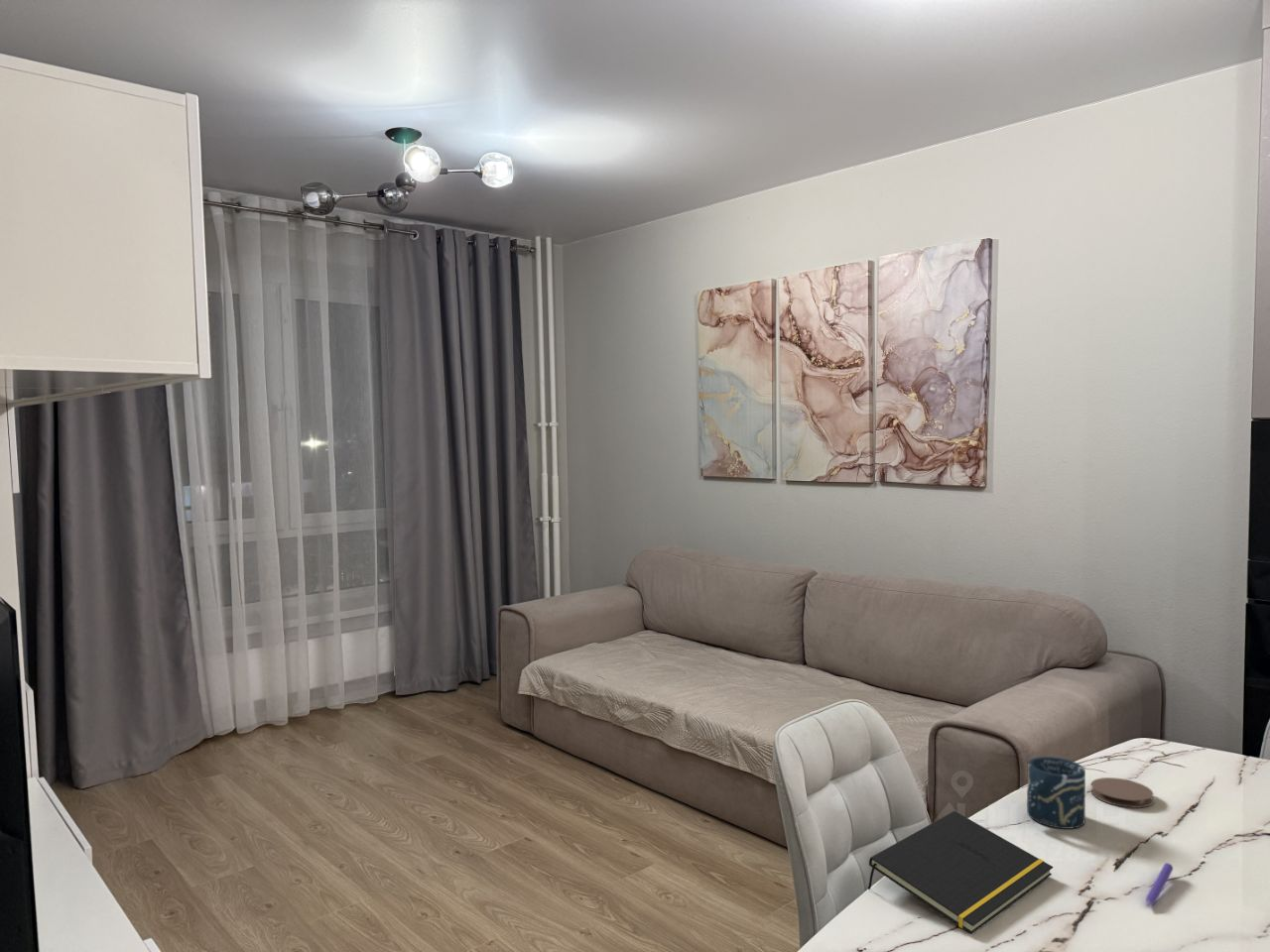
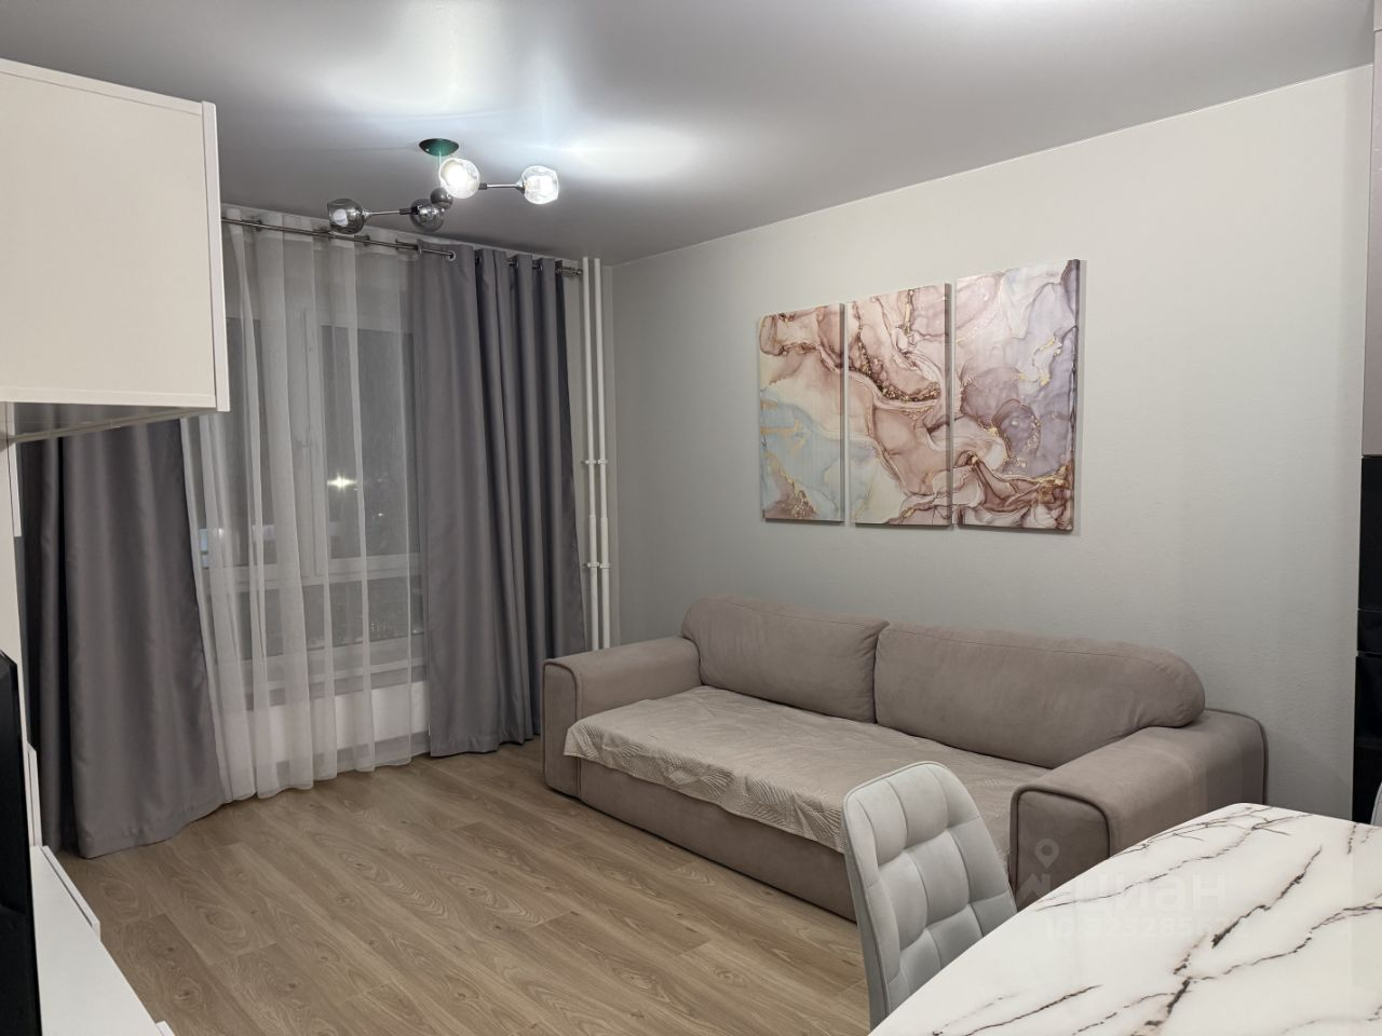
- coaster (1121, 791)
- notepad (961, 866)
- cup (1051, 793)
- pen (1158, 885)
